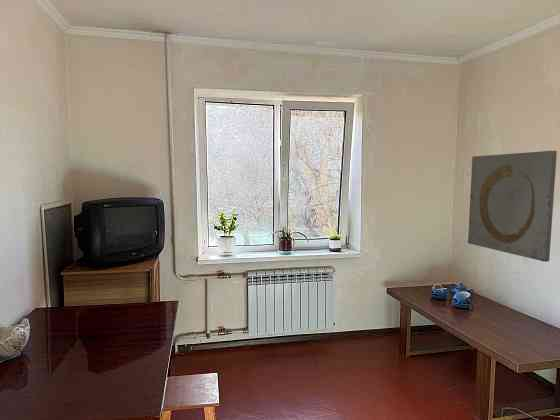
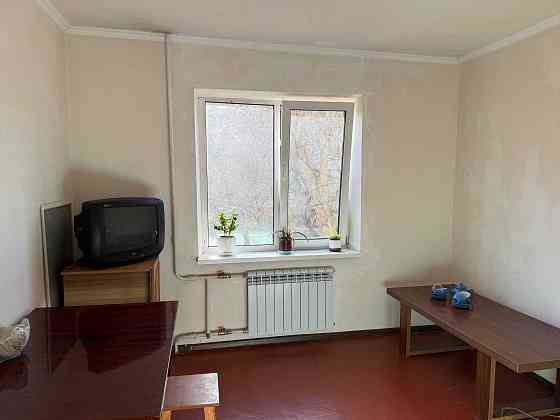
- wall art (506, 203)
